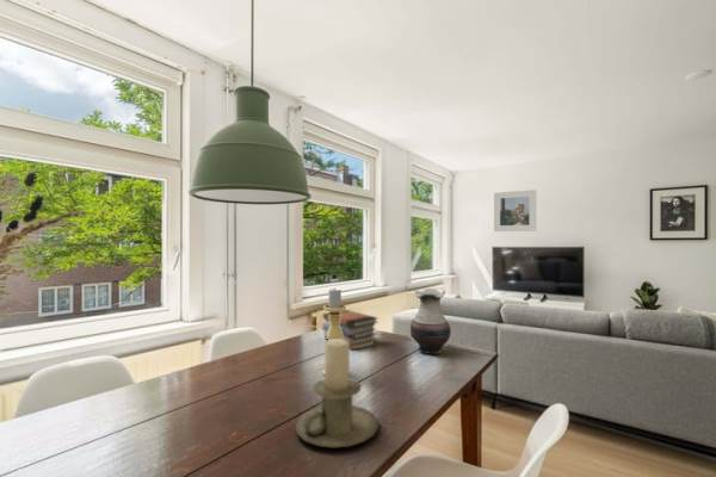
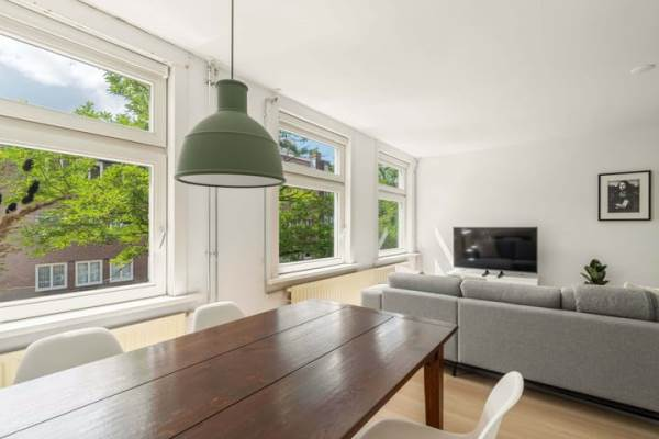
- candle holder (337, 384)
- vase (430, 320)
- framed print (514, 211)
- book stack (348, 328)
- candle holder (334, 330)
